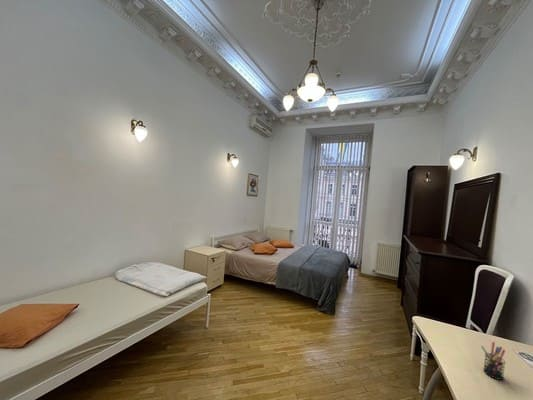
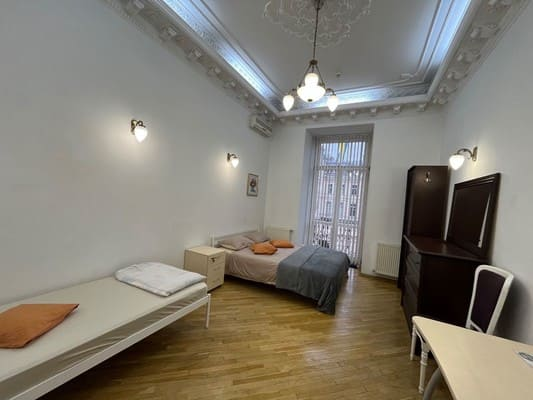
- pen holder (492, 358)
